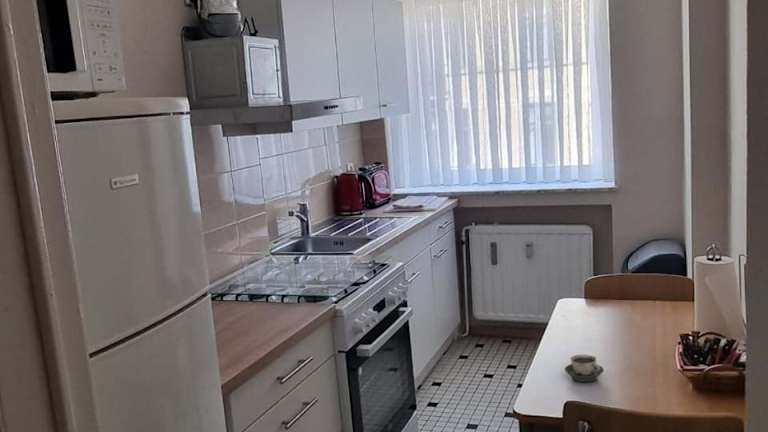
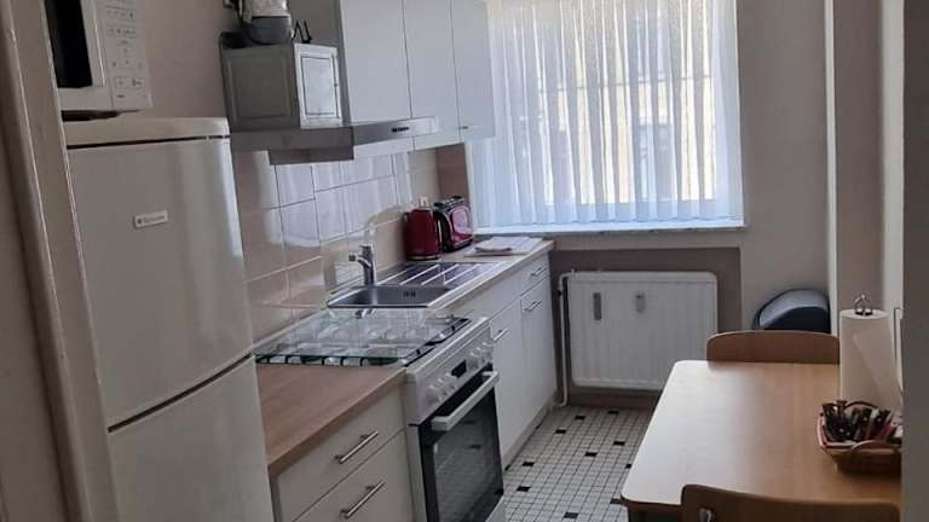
- cup (584, 368)
